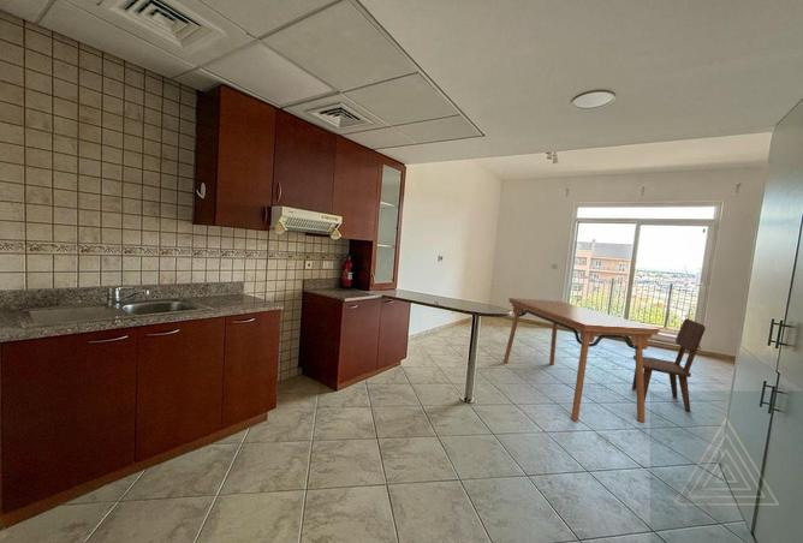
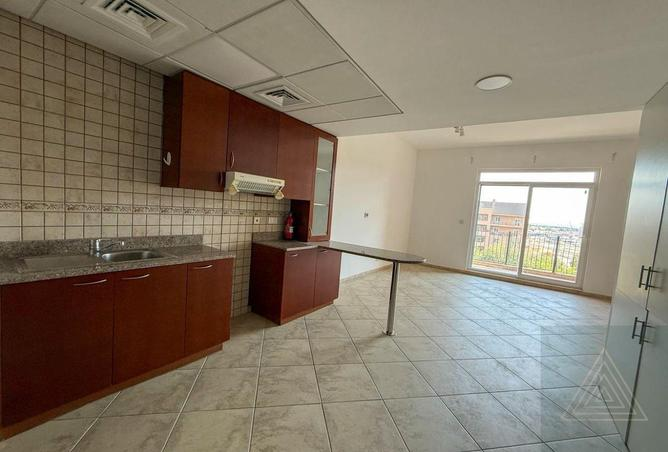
- dining table (554, 348)
- dining chair (664, 360)
